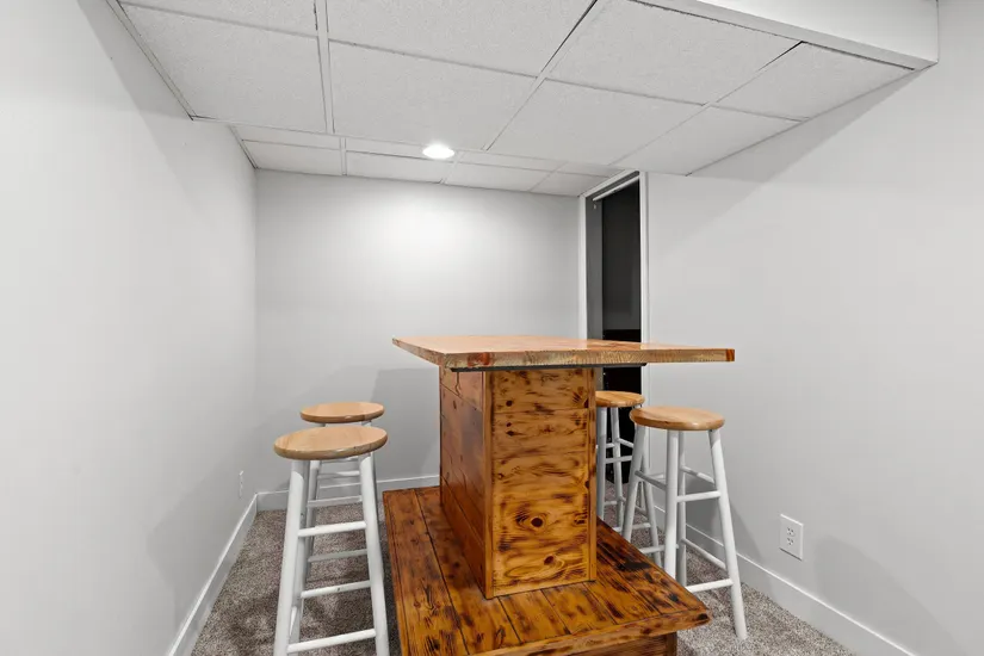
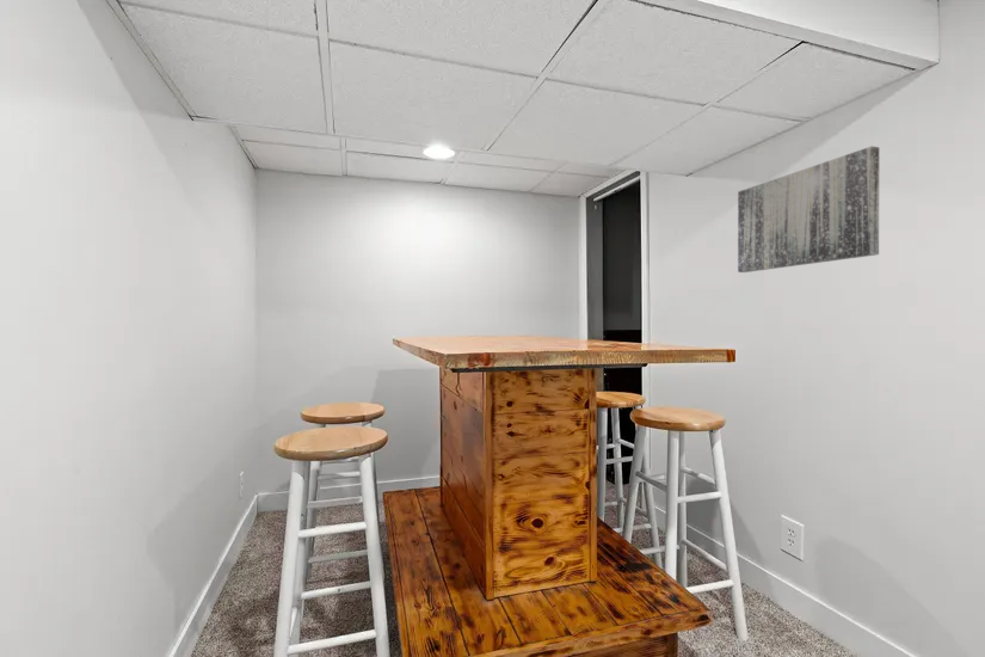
+ wall art (798, 219)
